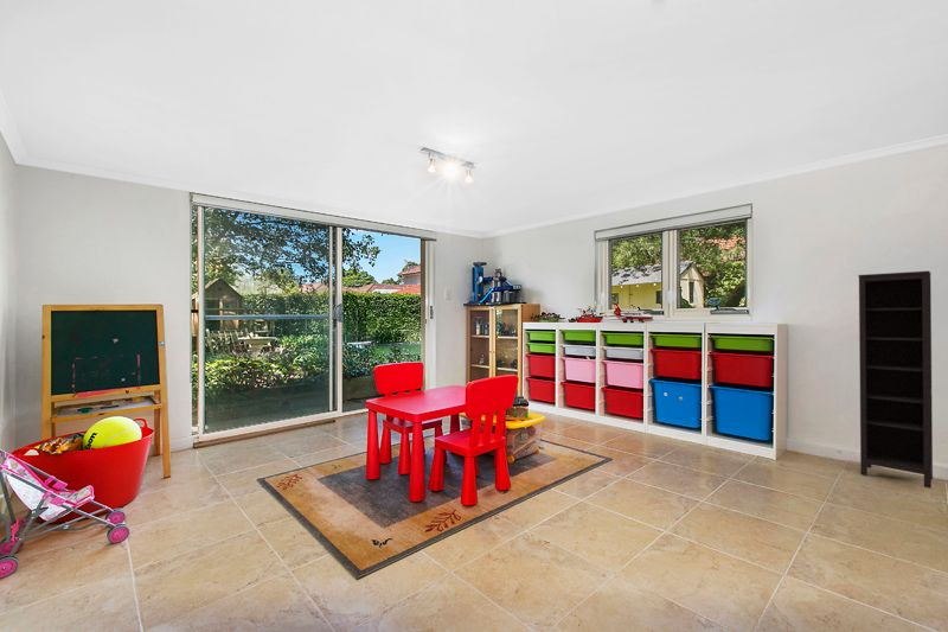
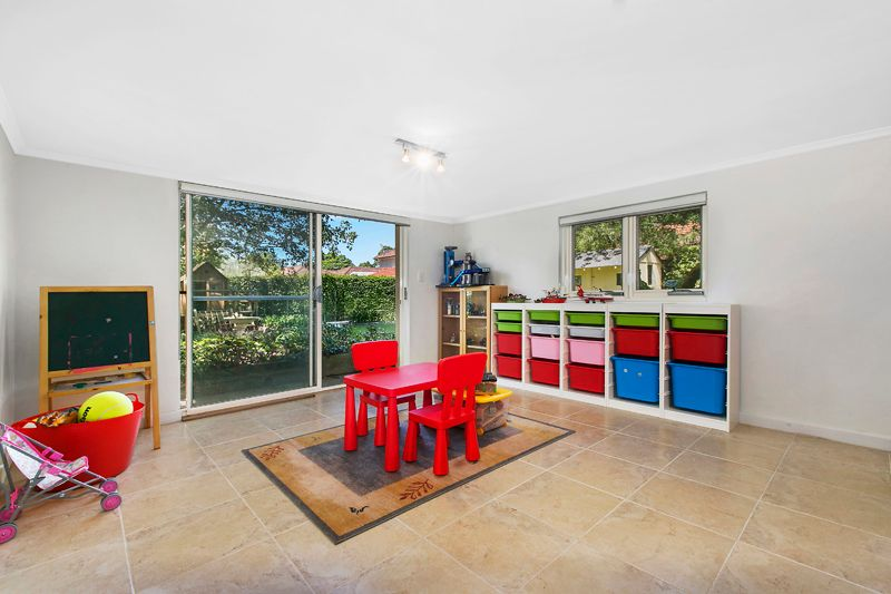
- bookcase (895, 375)
